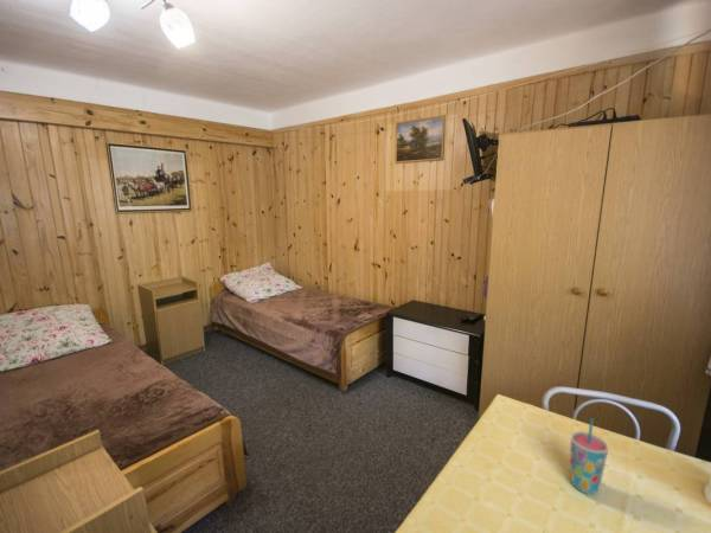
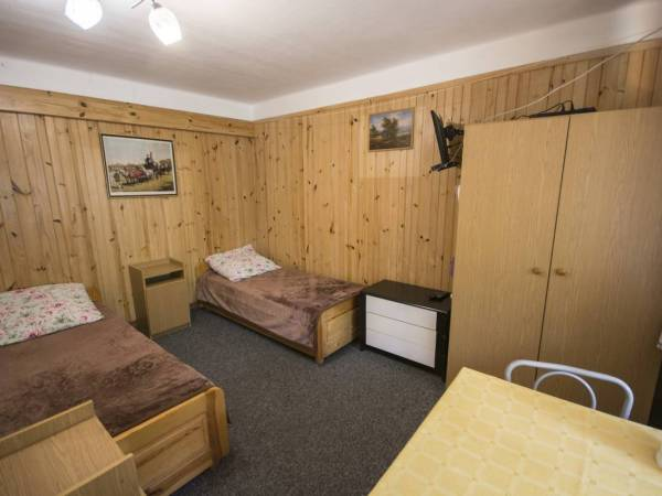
- cup (588, 452)
